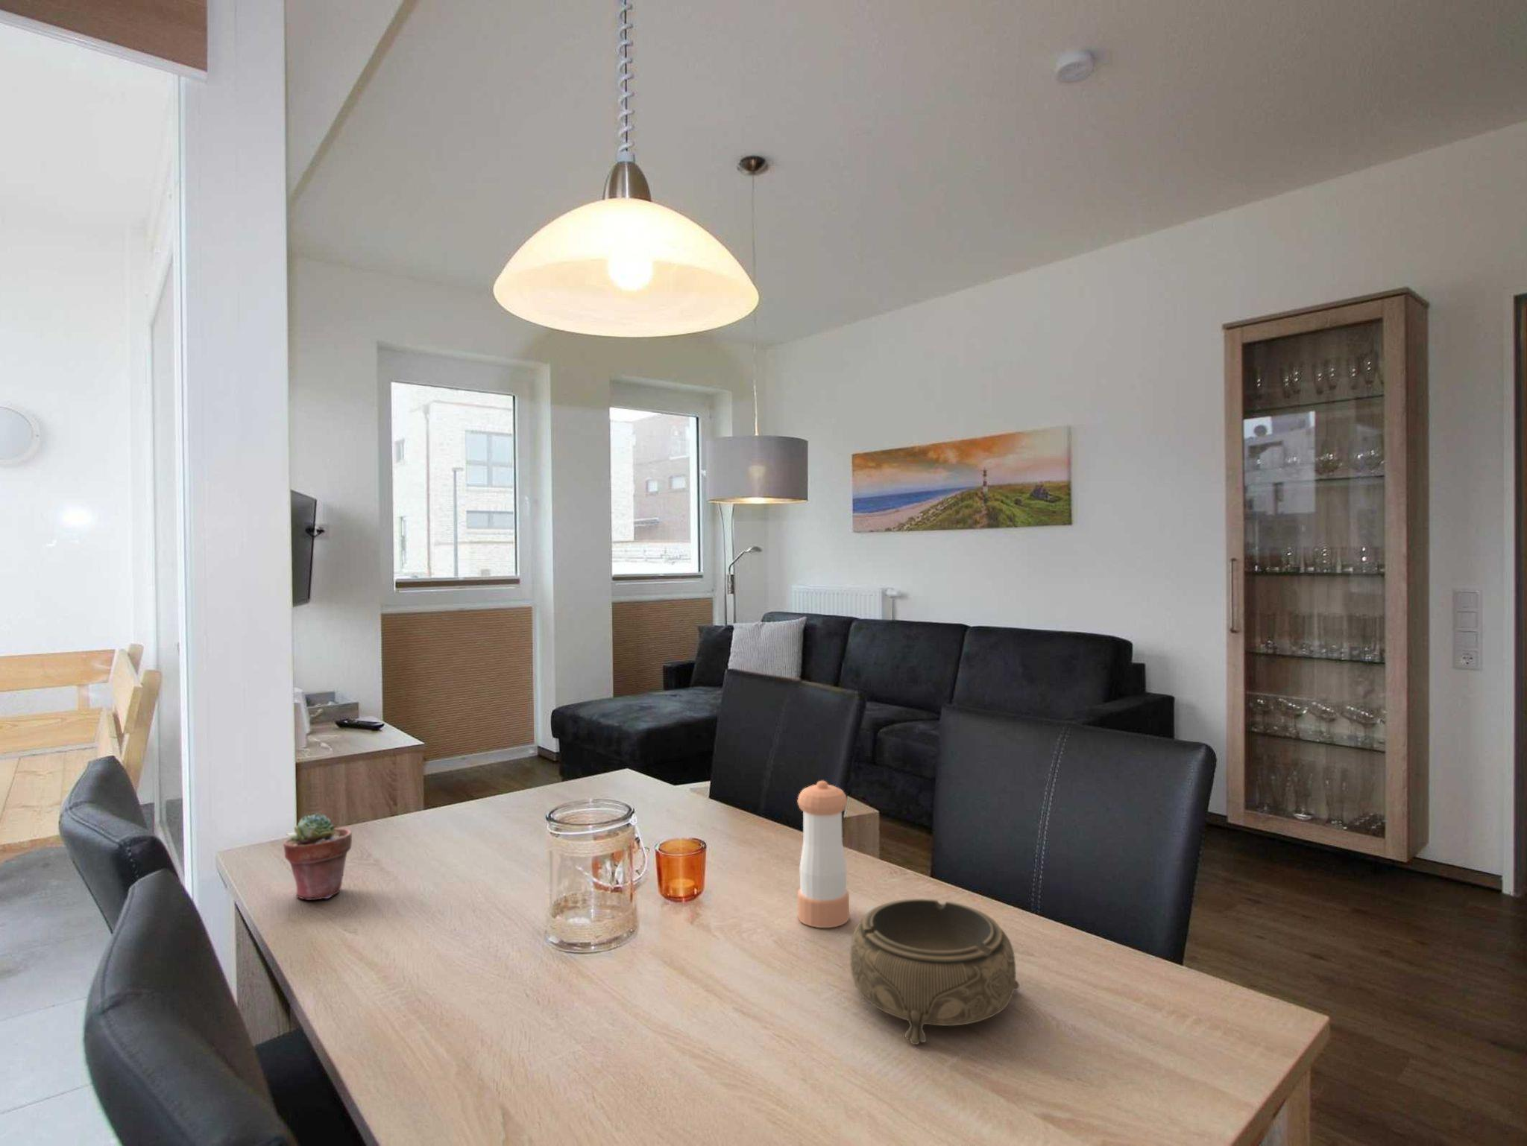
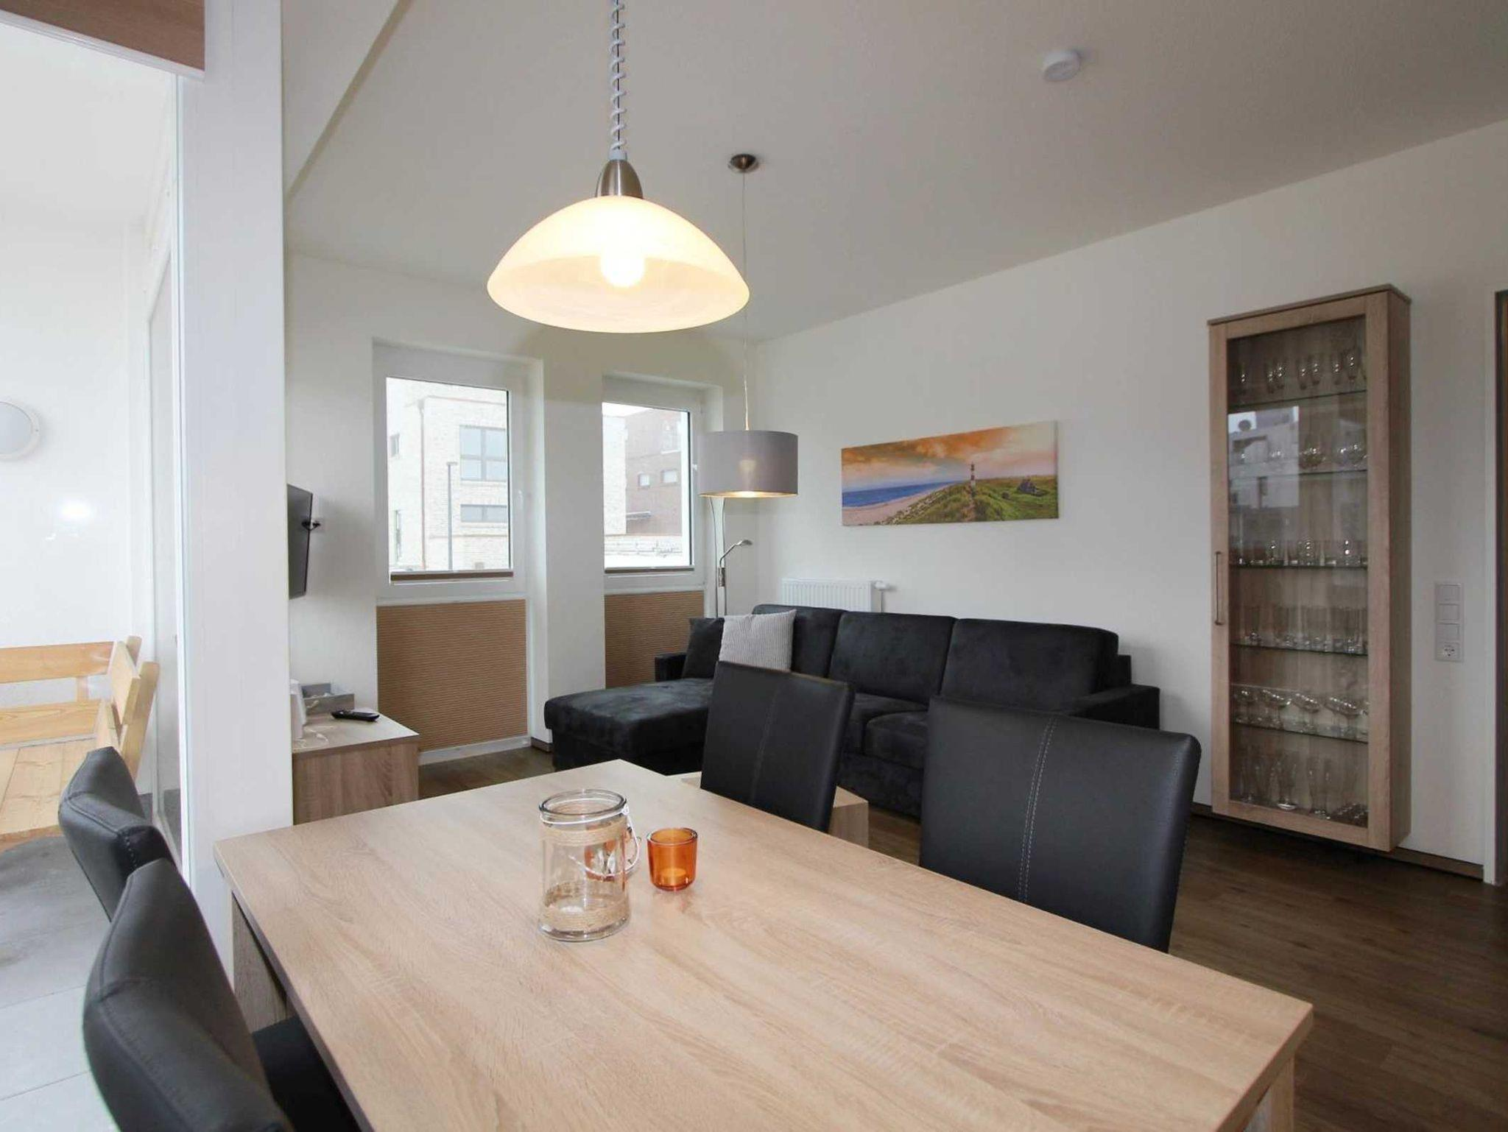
- potted succulent (318, 852)
- decorative bowl (937, 959)
- pepper shaker (823, 849)
